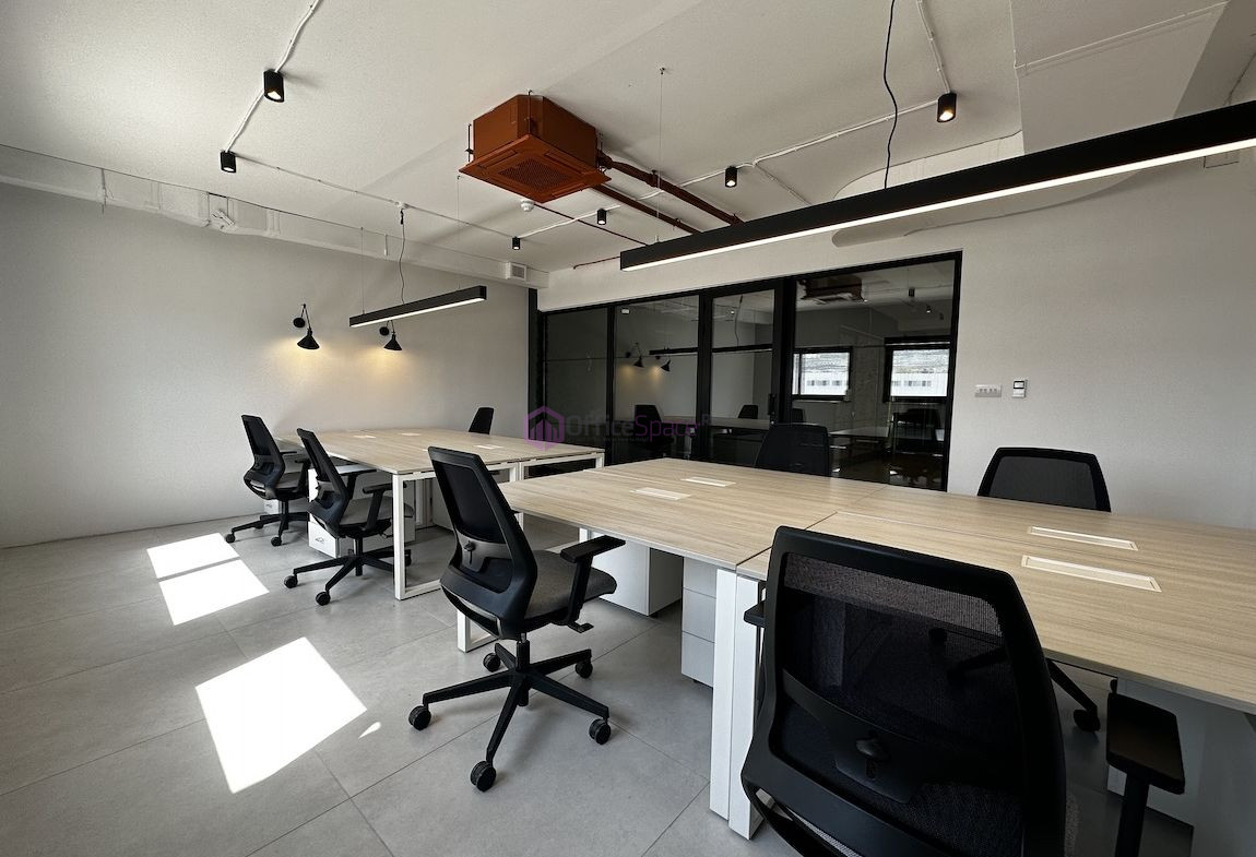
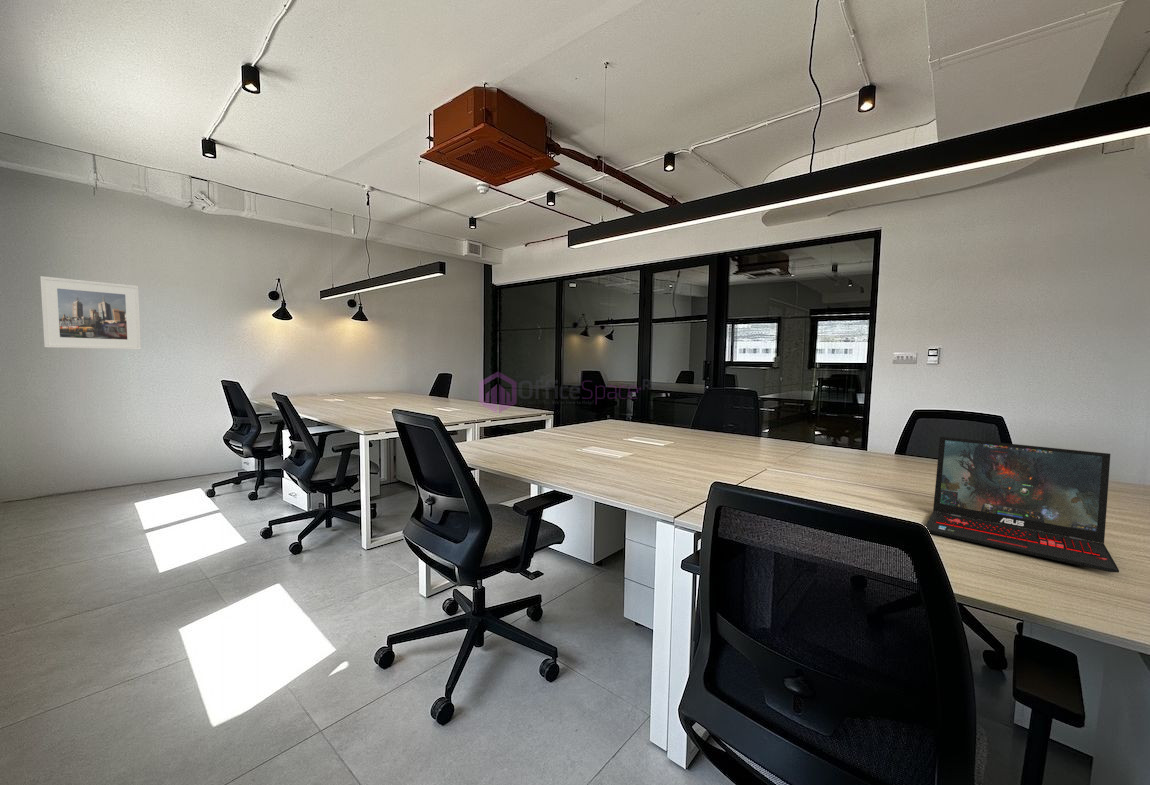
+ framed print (93, 315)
+ laptop (1014, 494)
